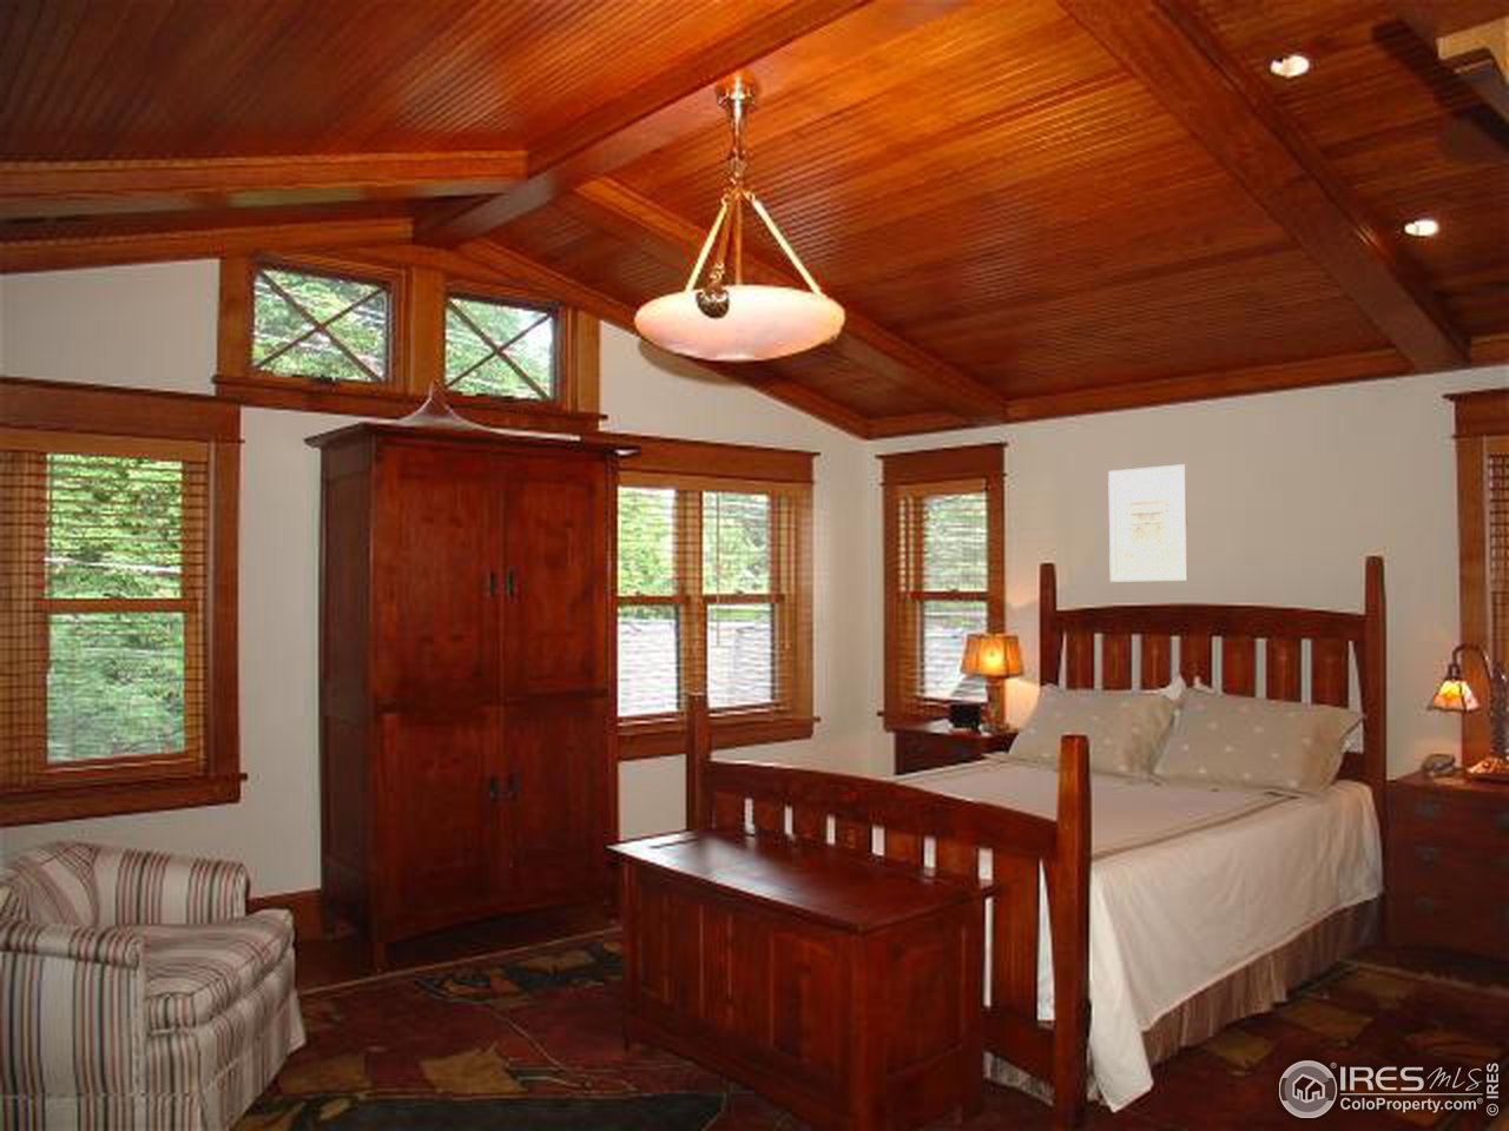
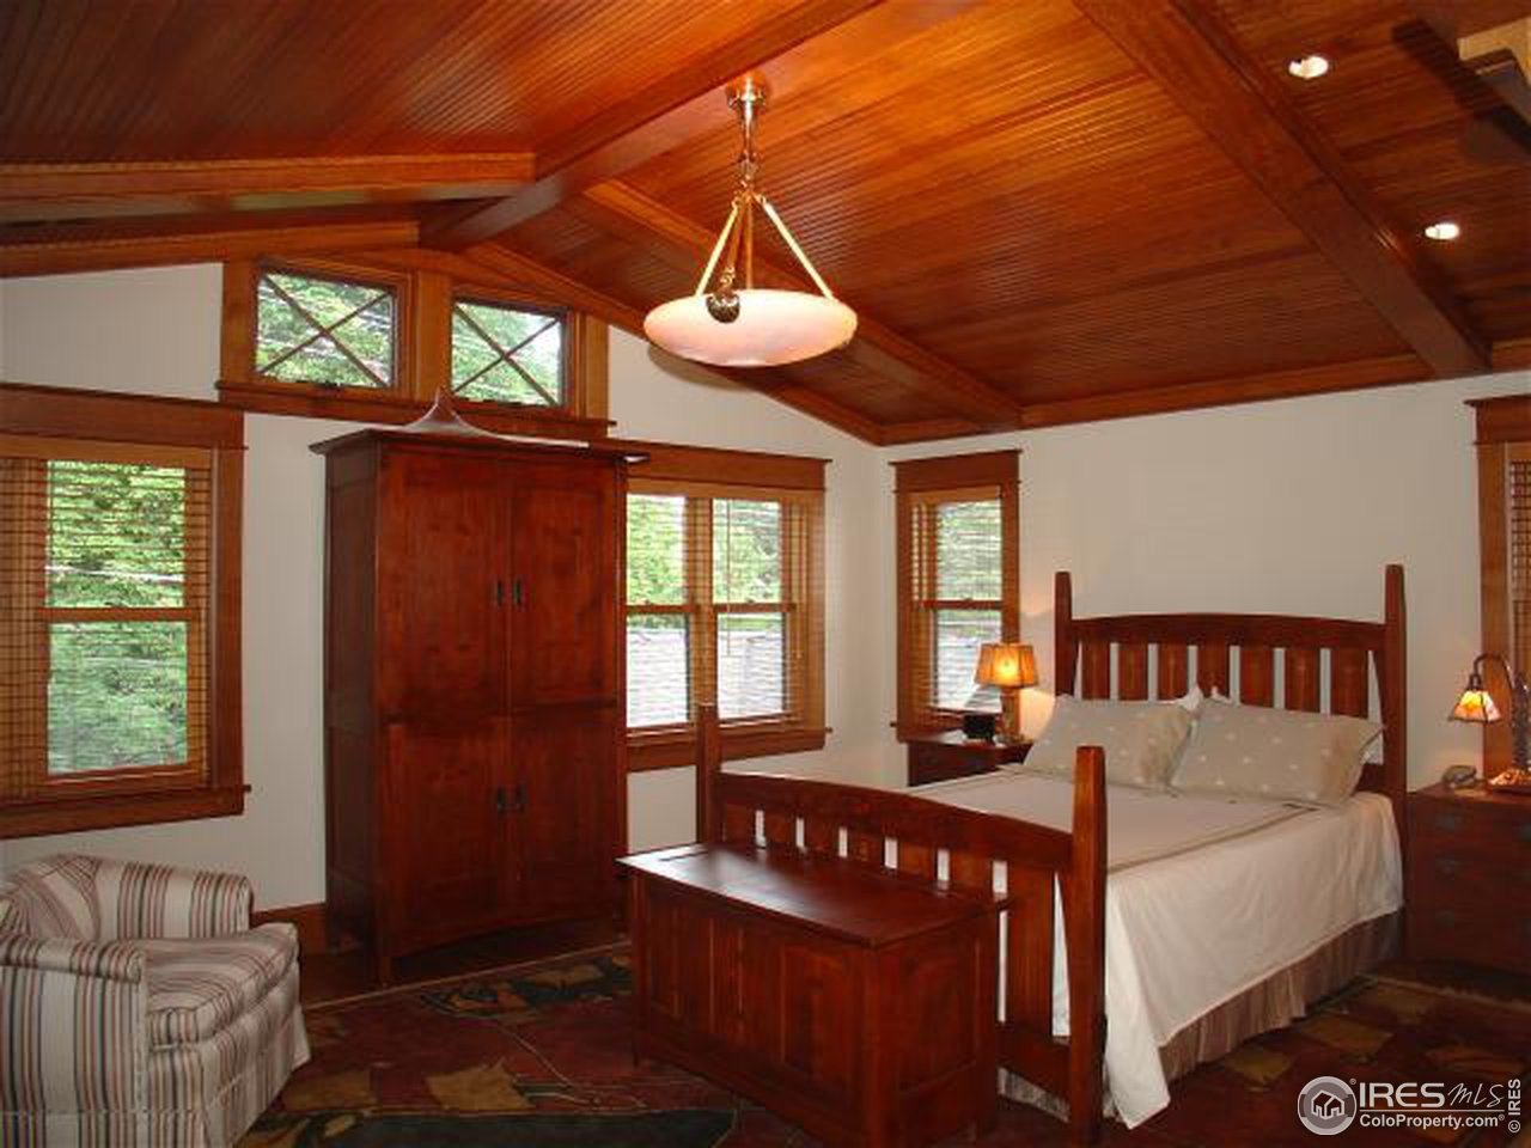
- wall art (1145, 524)
